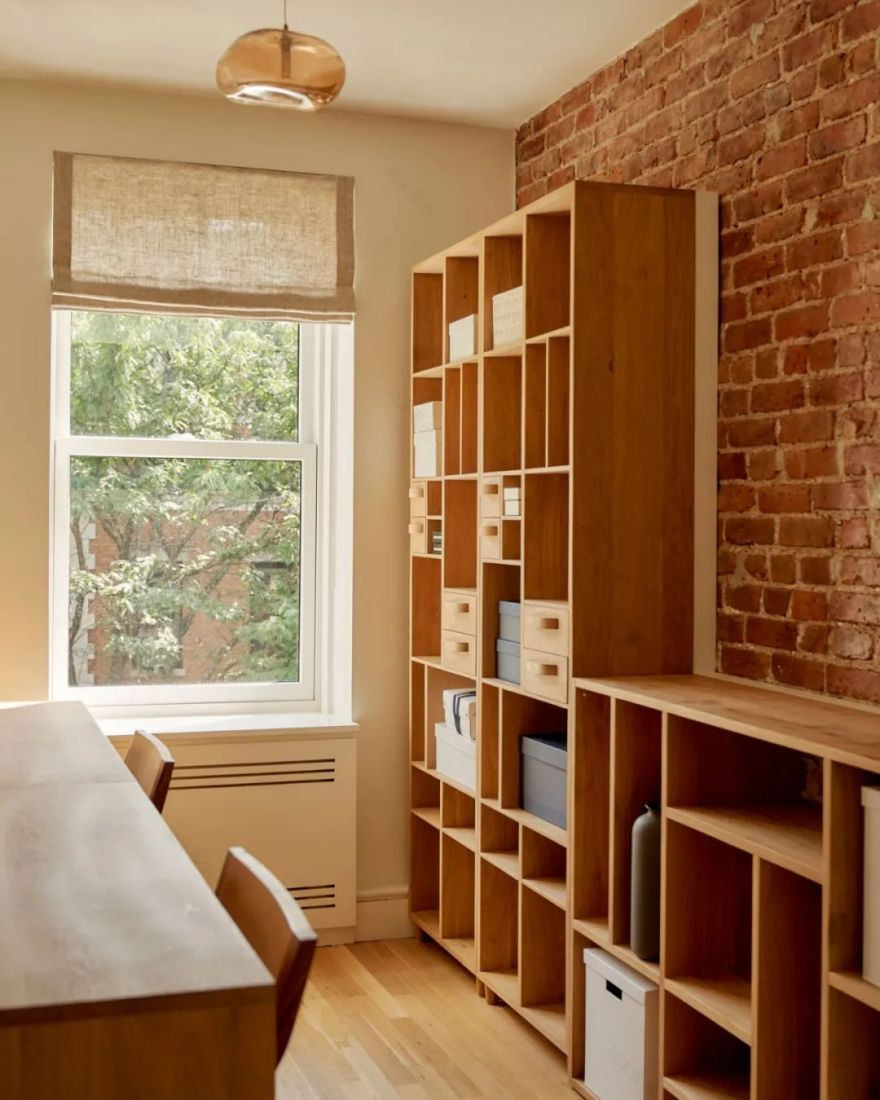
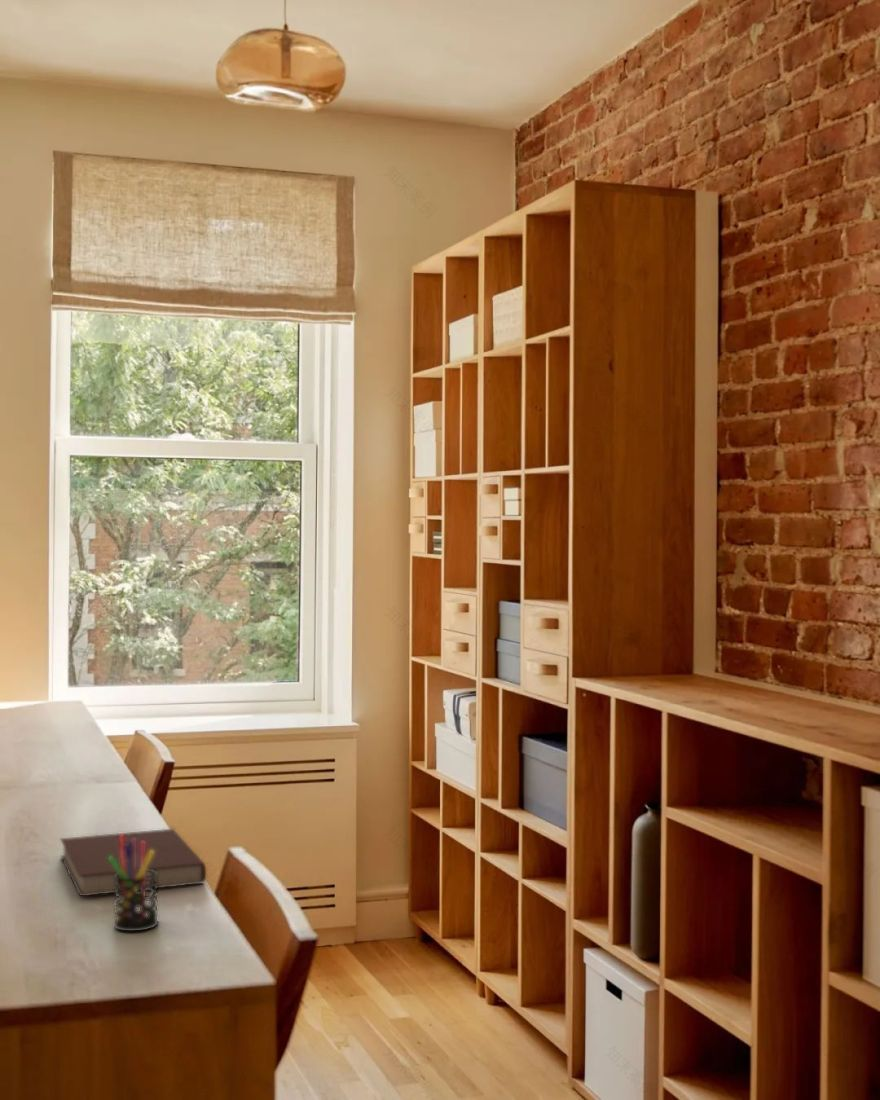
+ pen holder (130, 881)
+ notebook (125, 857)
